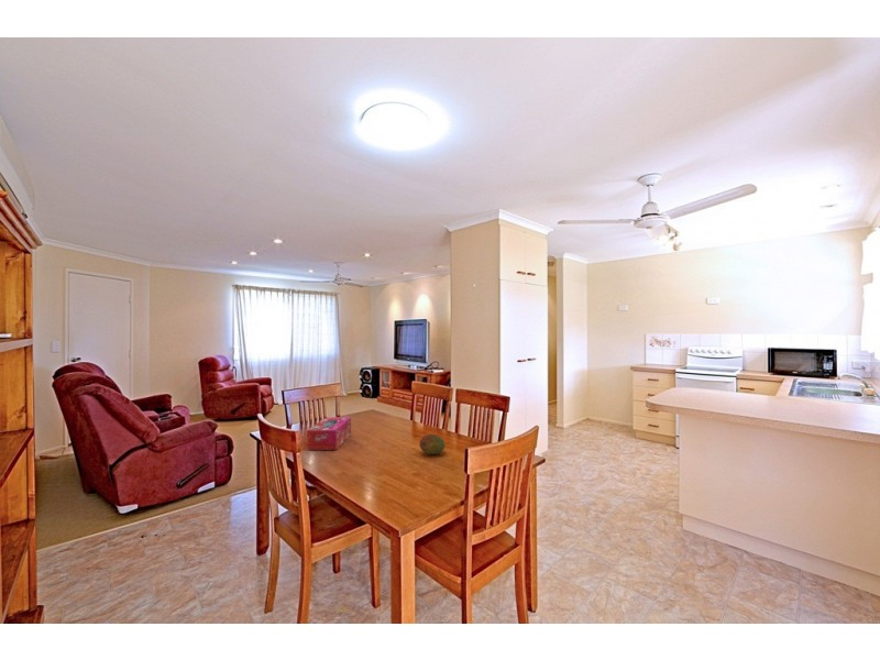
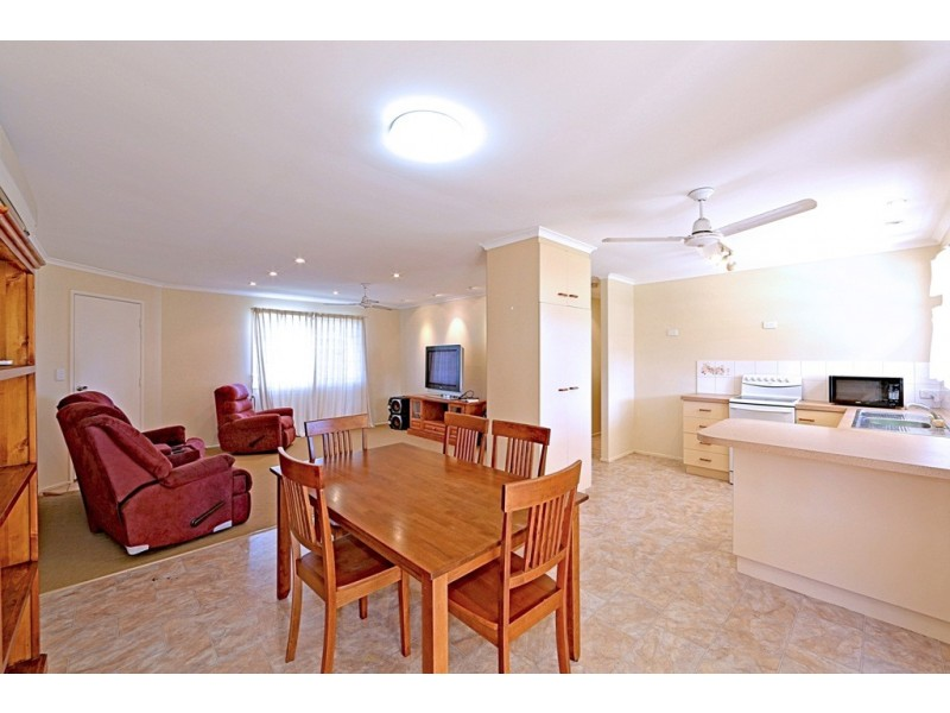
- tissue box (330, 432)
- fruit (432, 443)
